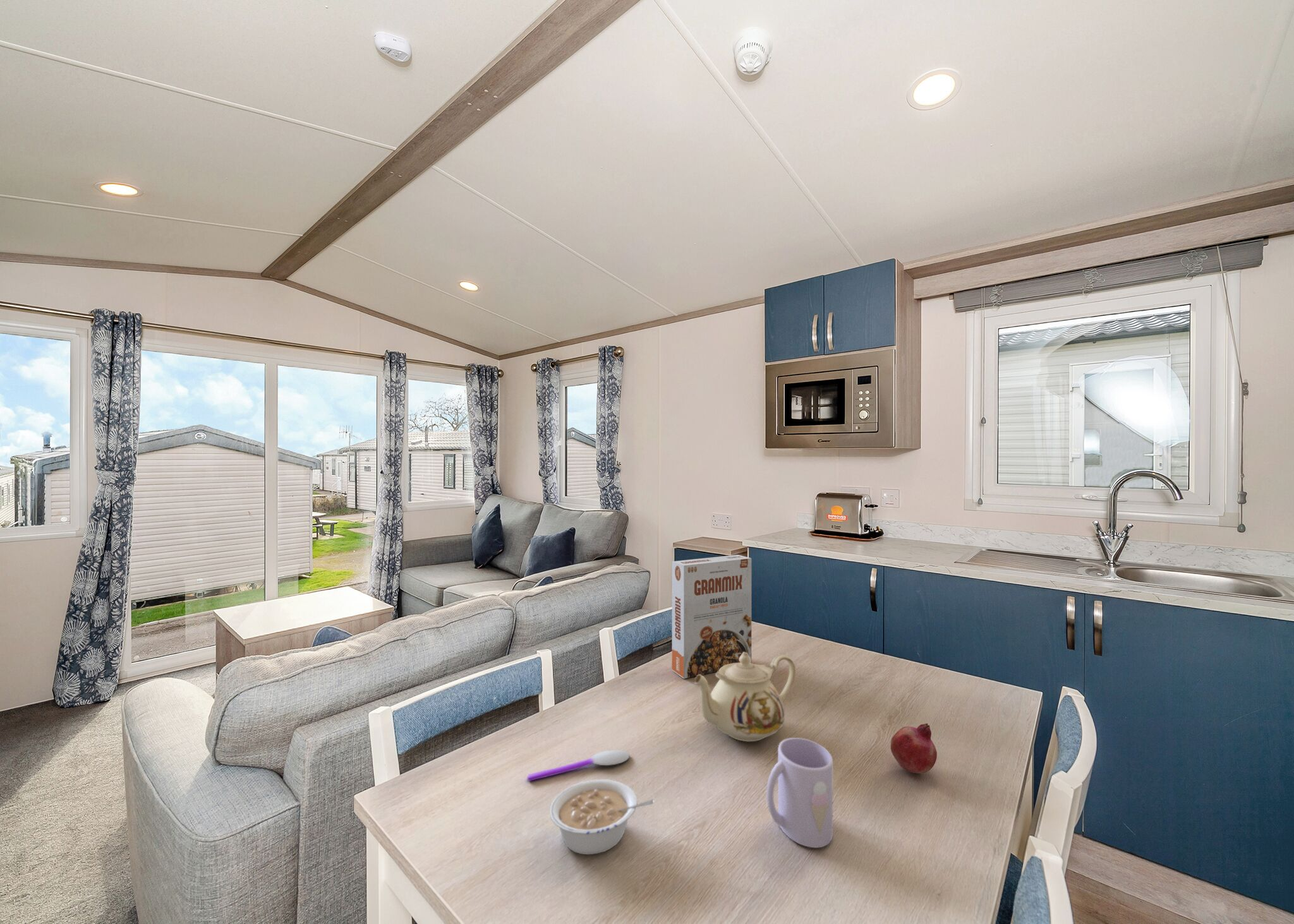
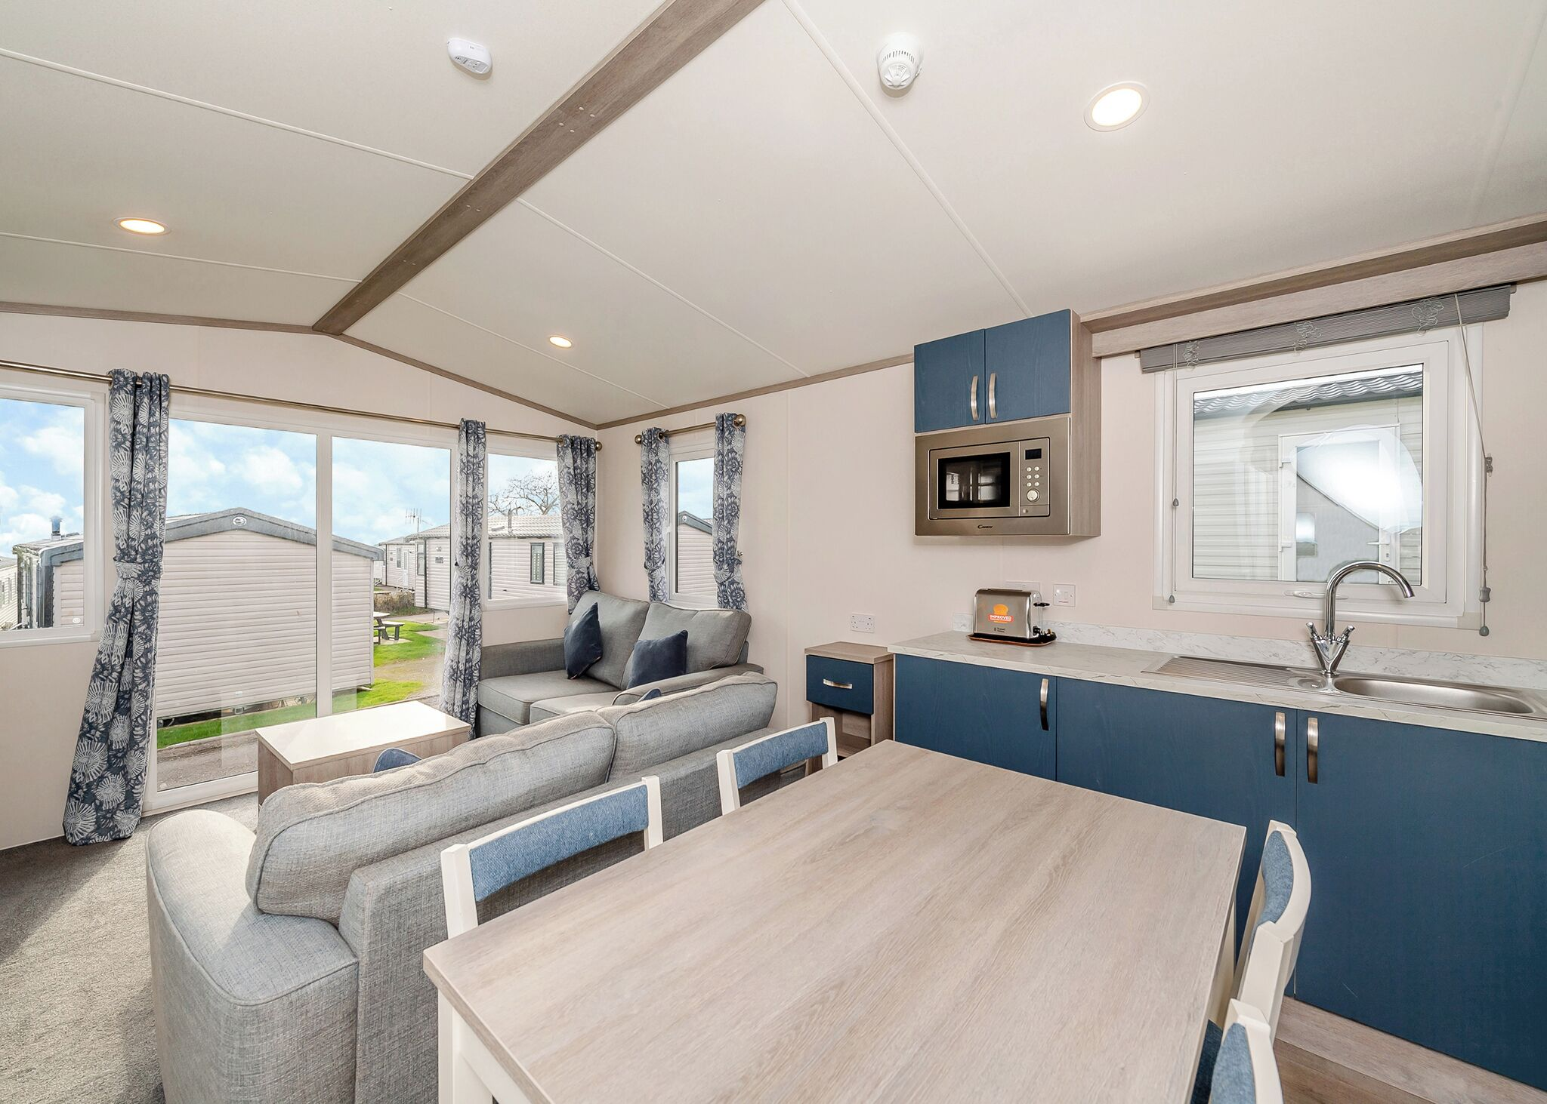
- spoon (580, 764)
- mug (797, 791)
- fruit (913, 746)
- cereal box (712, 613)
- legume (597, 815)
- teapot (746, 692)
